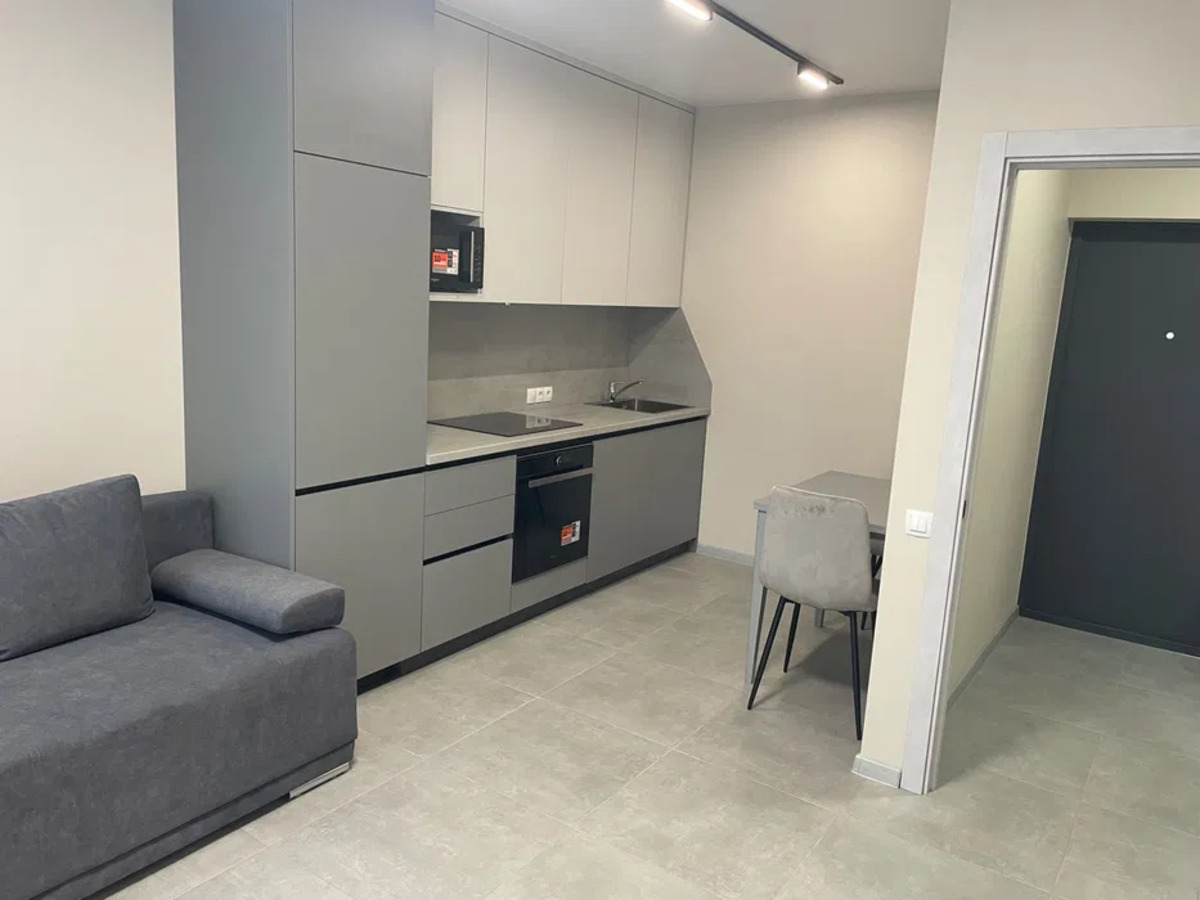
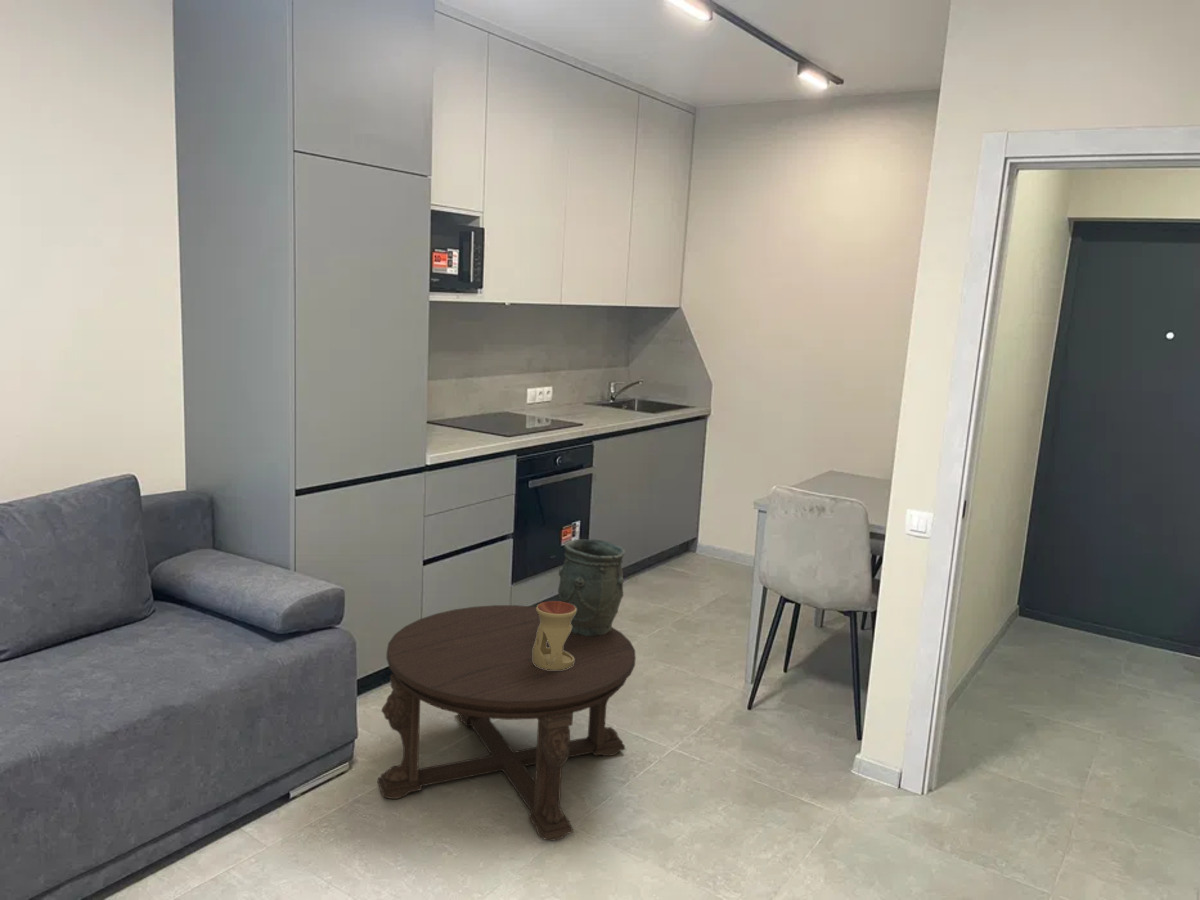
+ oil burner (554, 634)
+ coffee table (510, 708)
+ vase (590, 587)
